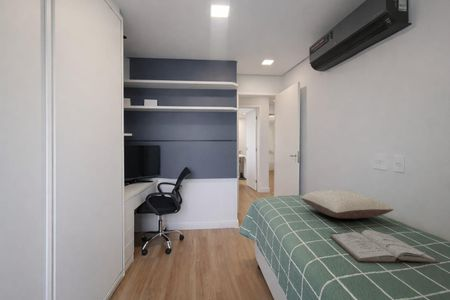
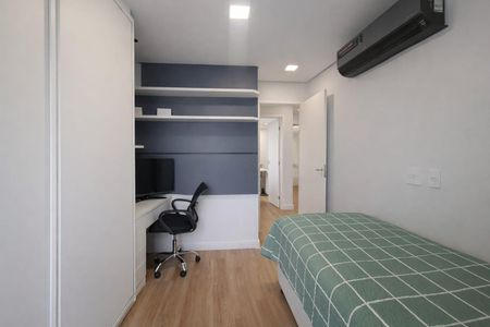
- book (377, 244)
- pillow (342, 203)
